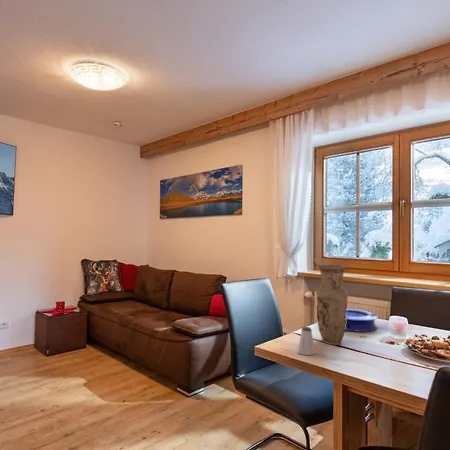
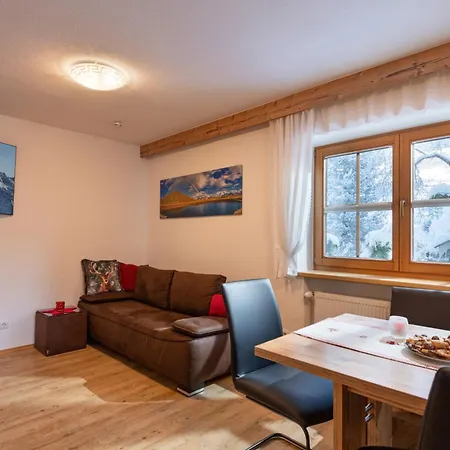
- plate (350, 319)
- saltshaker (306, 340)
- vase (331, 303)
